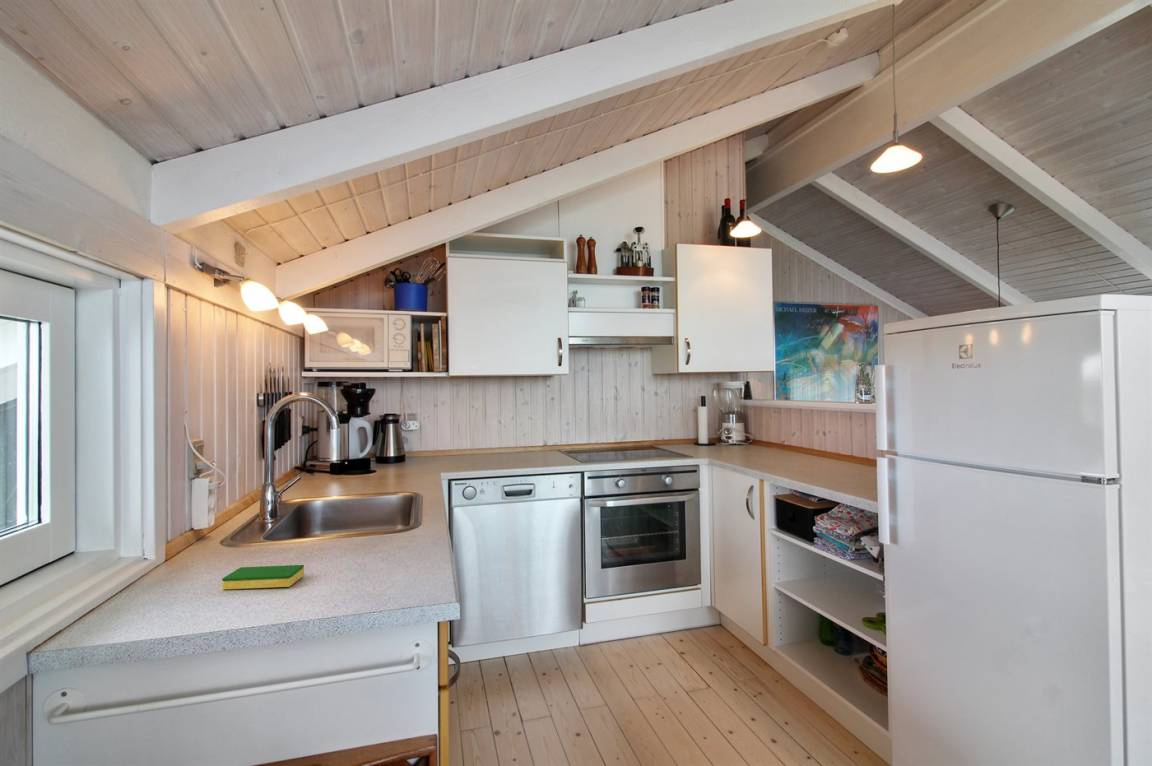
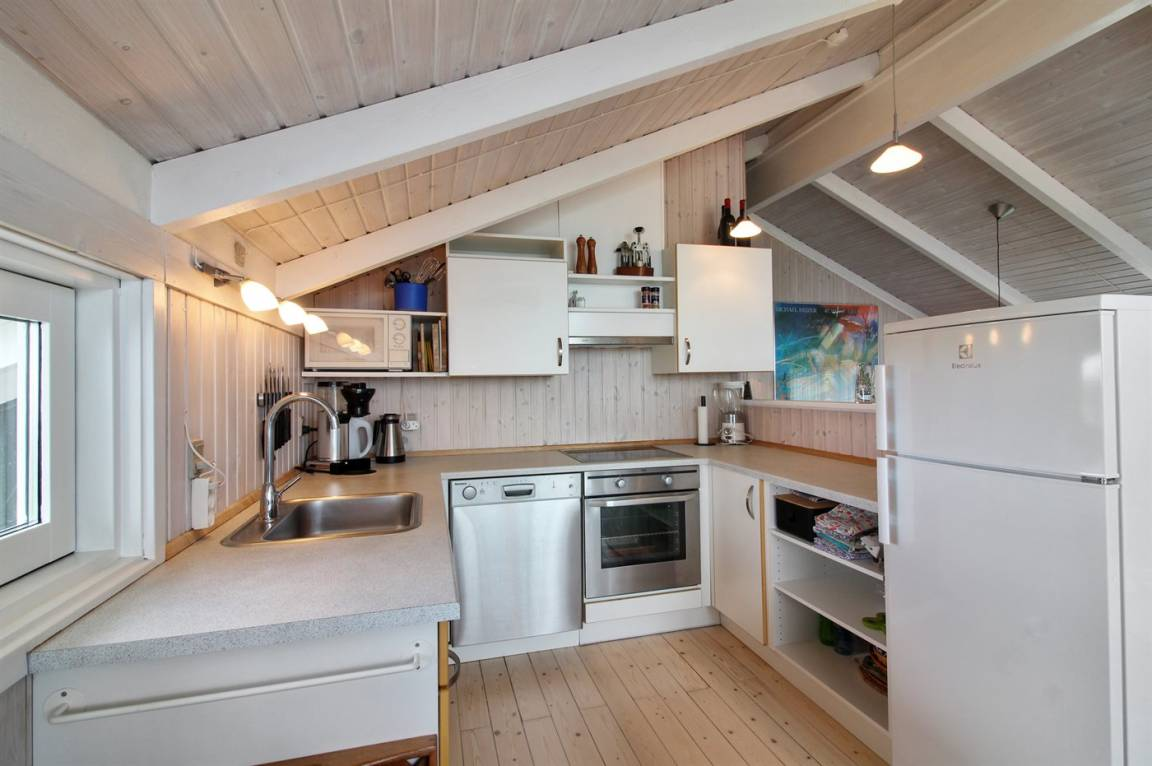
- dish sponge (264, 576)
